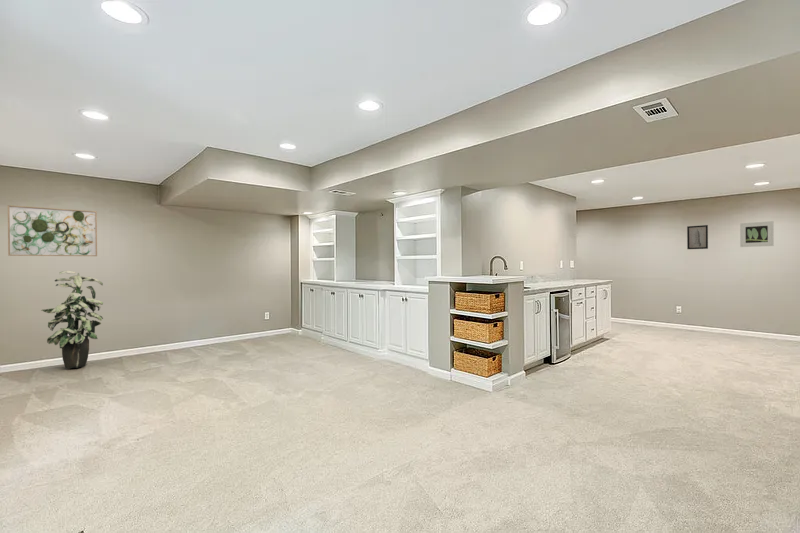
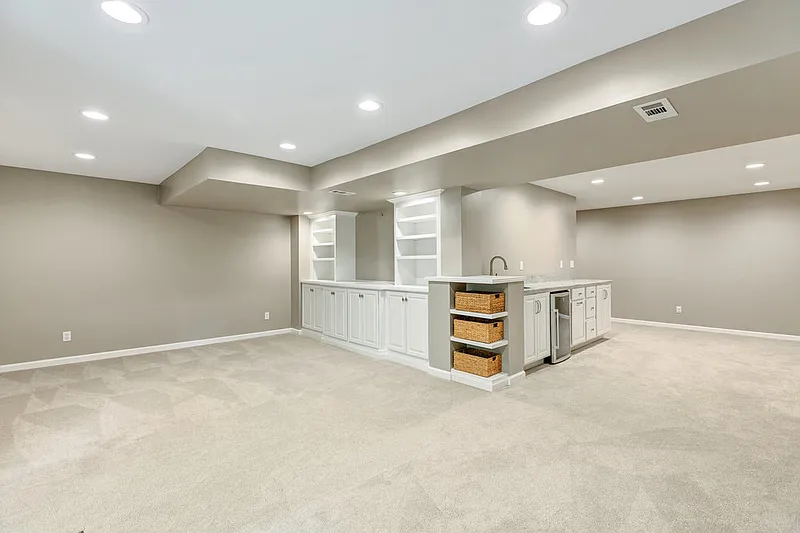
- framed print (756, 234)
- indoor plant (73, 319)
- wall art (54, 232)
- wall art (697, 237)
